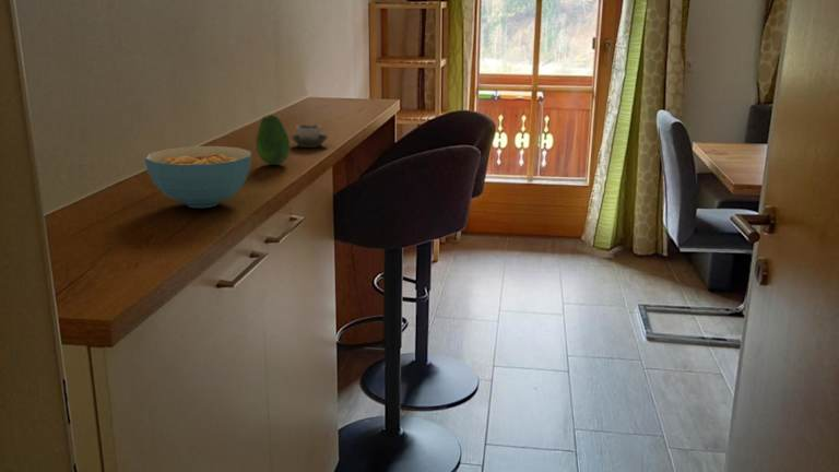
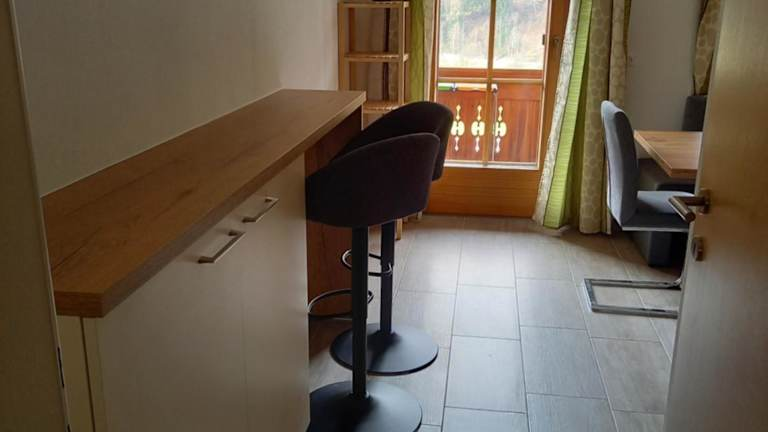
- fruit (272, 140)
- cup (309, 135)
- cereal bowl (201, 179)
